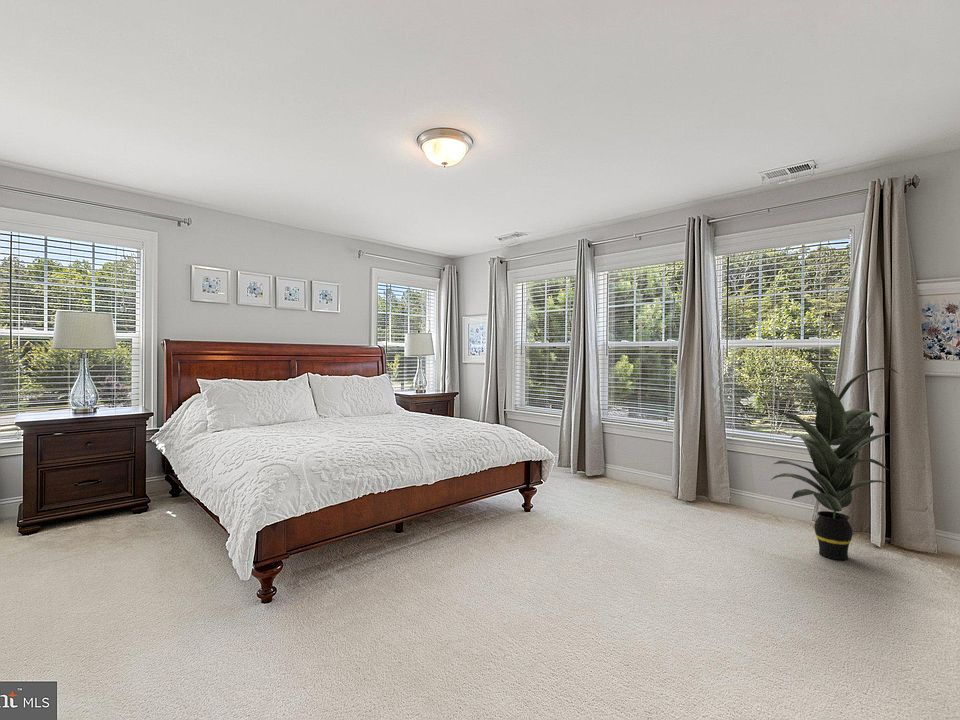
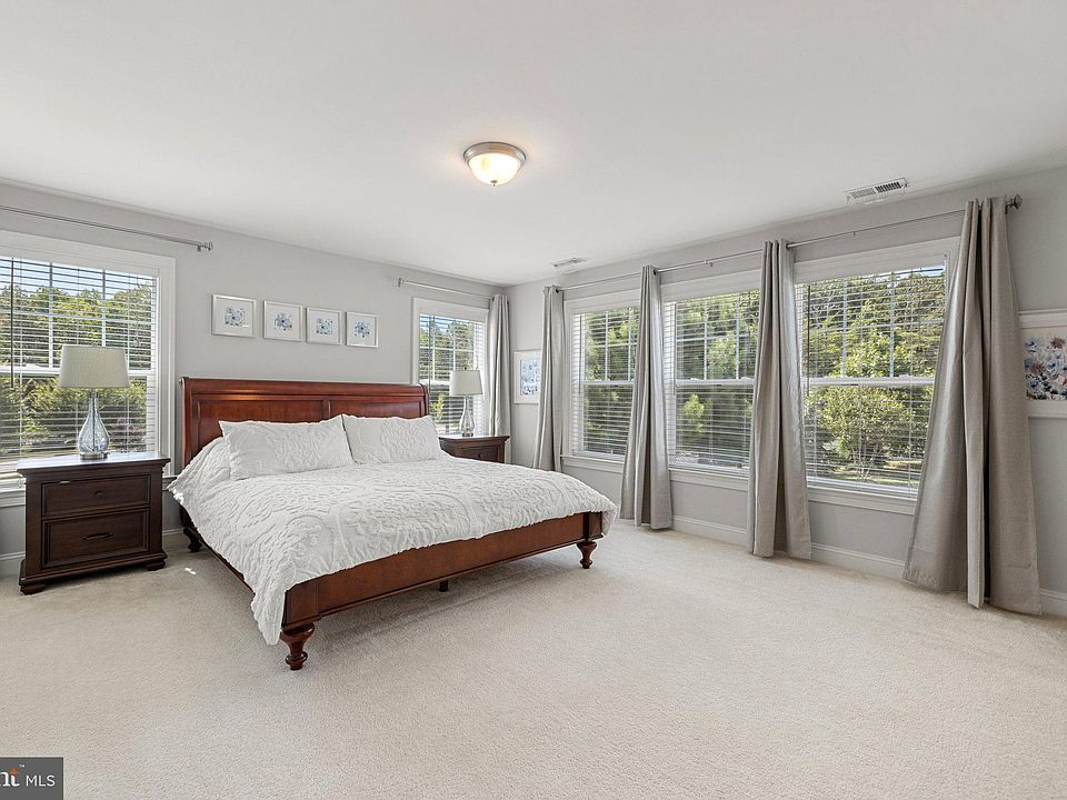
- indoor plant (826, 454)
